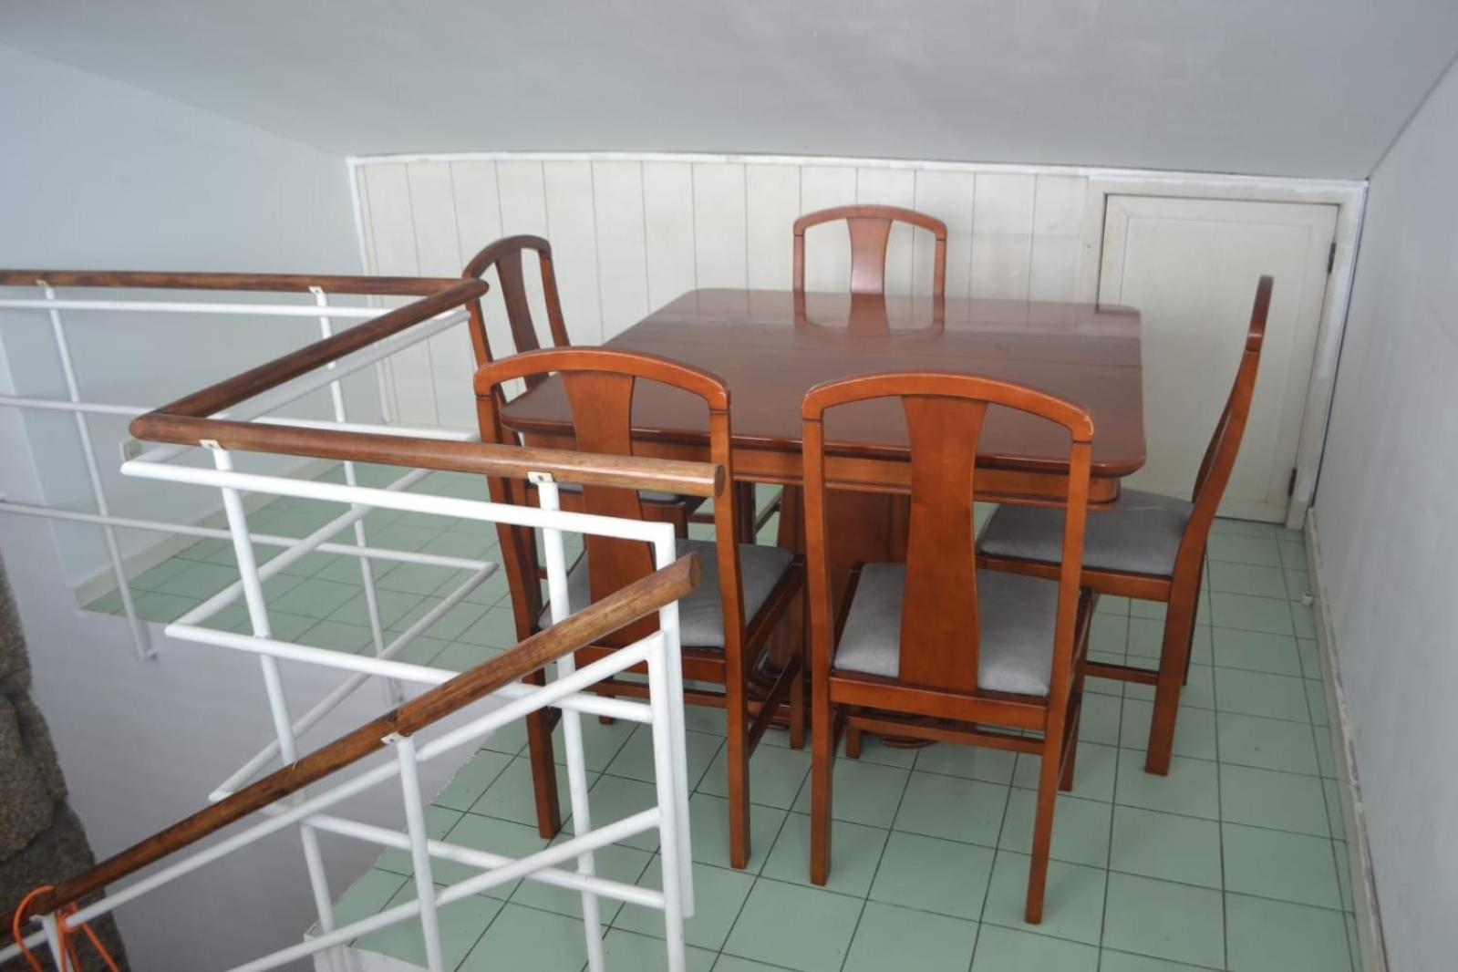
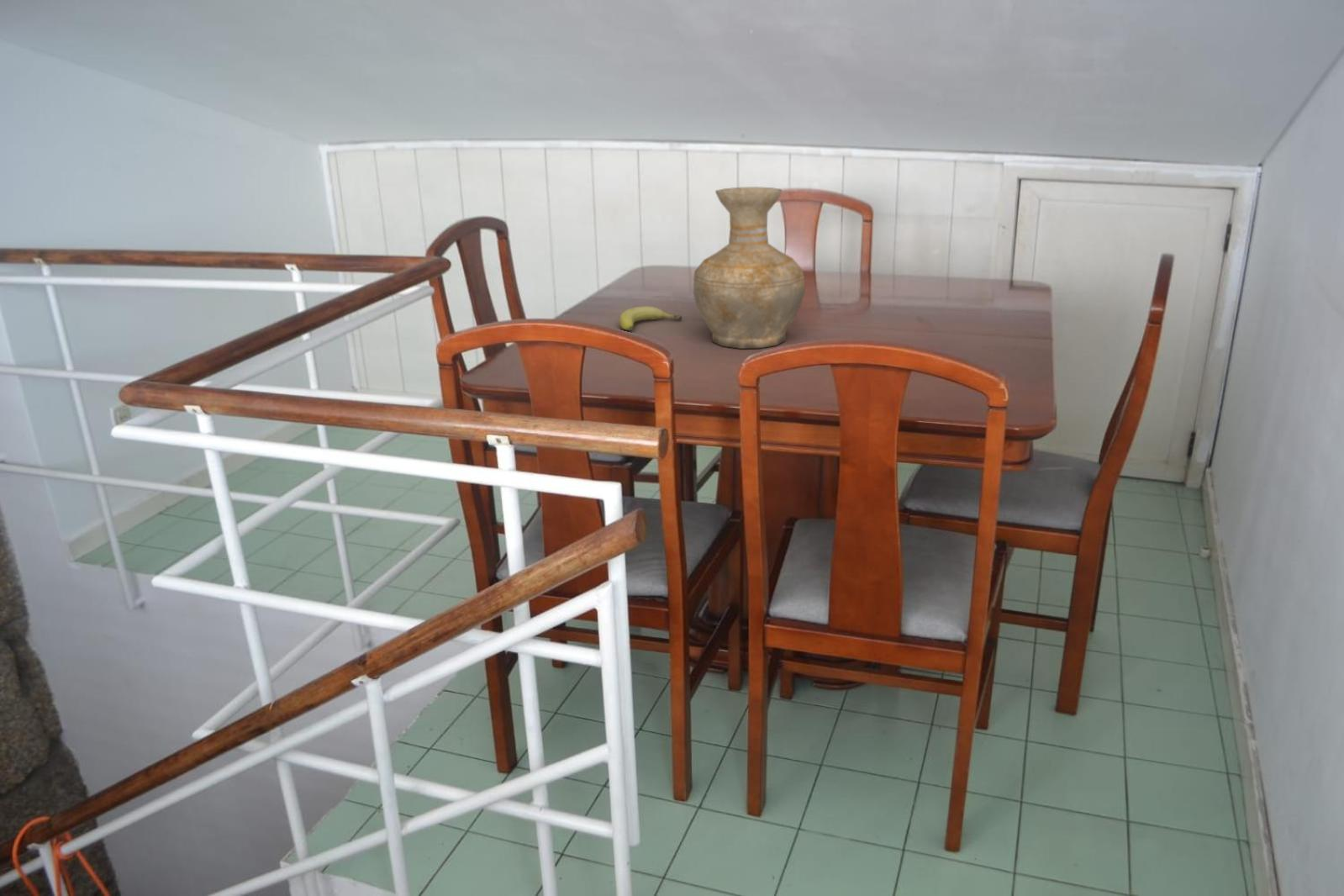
+ vase (748, 266)
+ fruit (645, 316)
